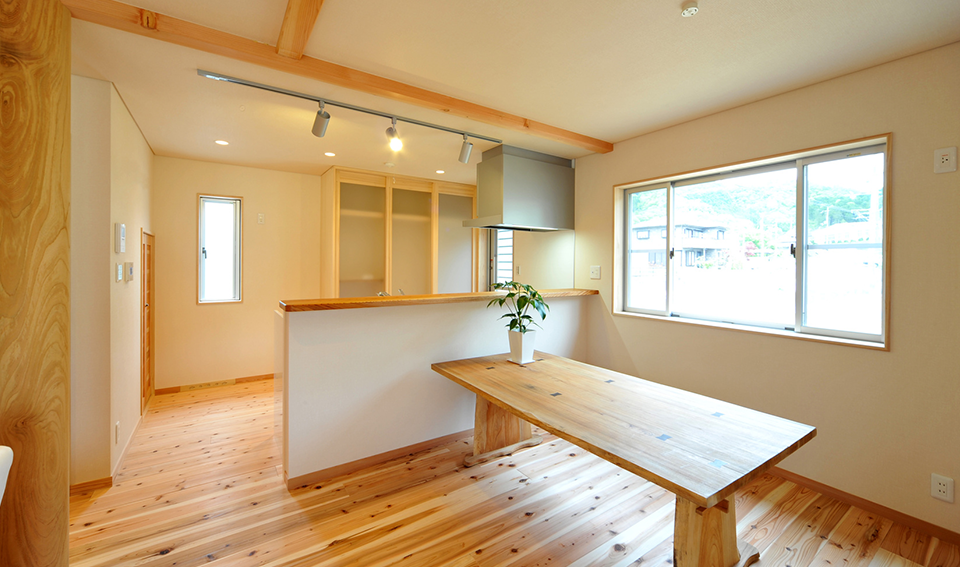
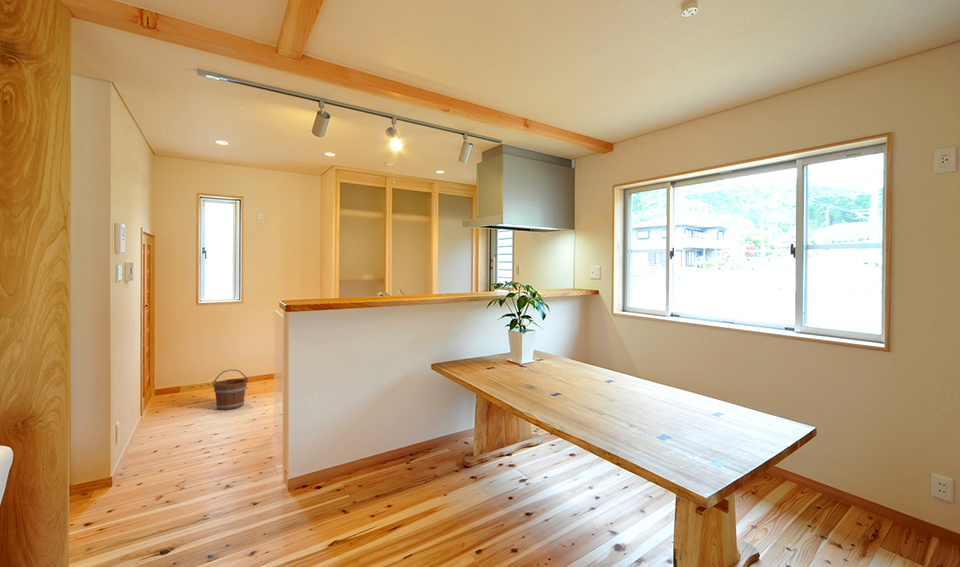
+ wooden bucket (230, 387)
